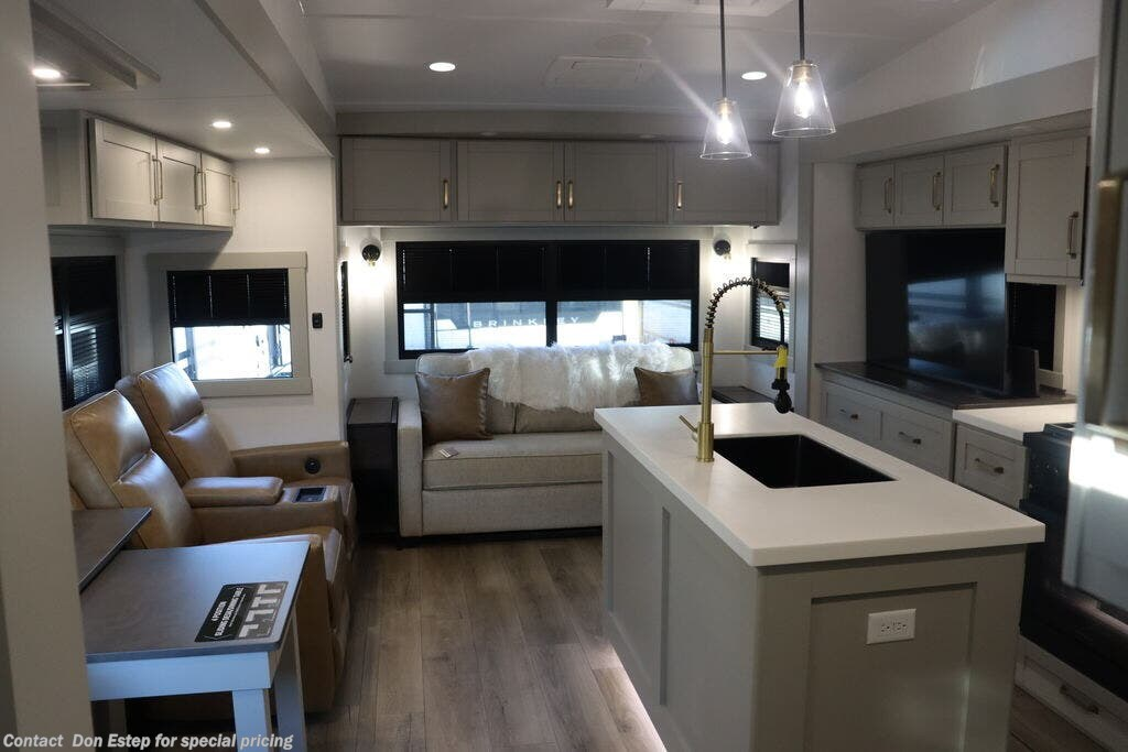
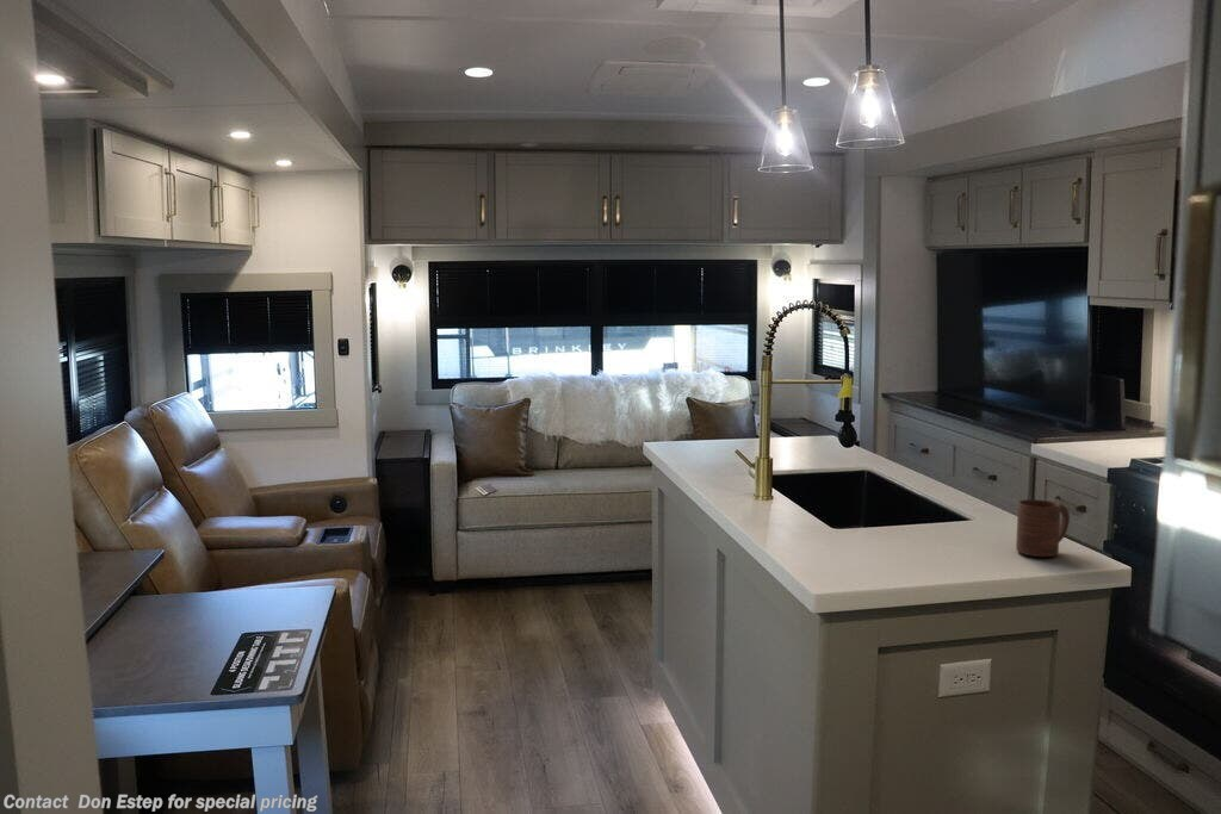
+ cup (1041, 527)
